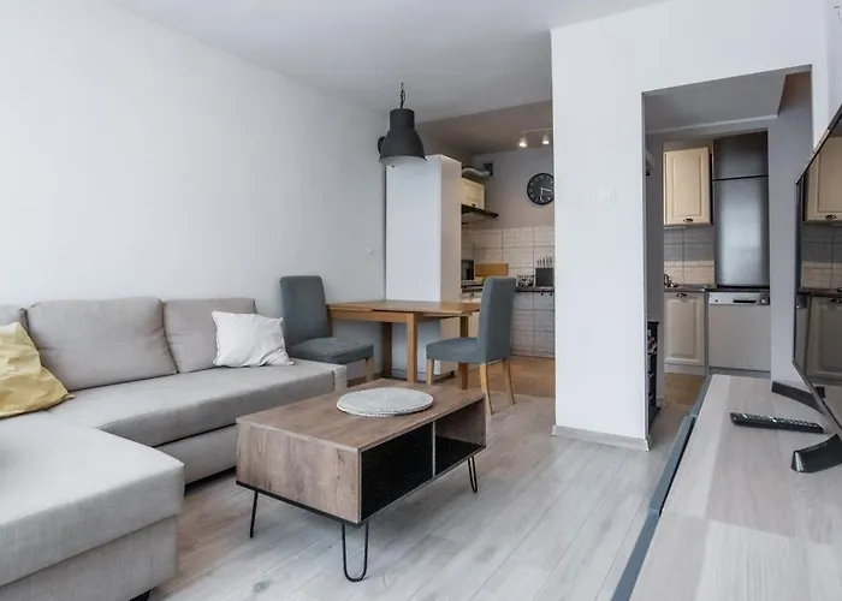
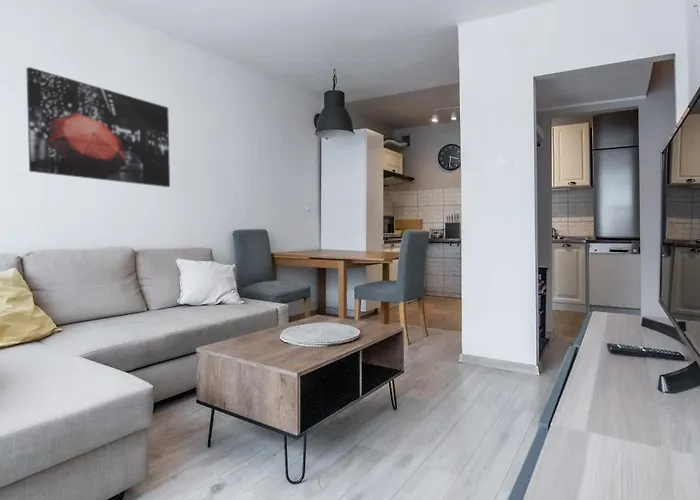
+ wall art (107, 135)
